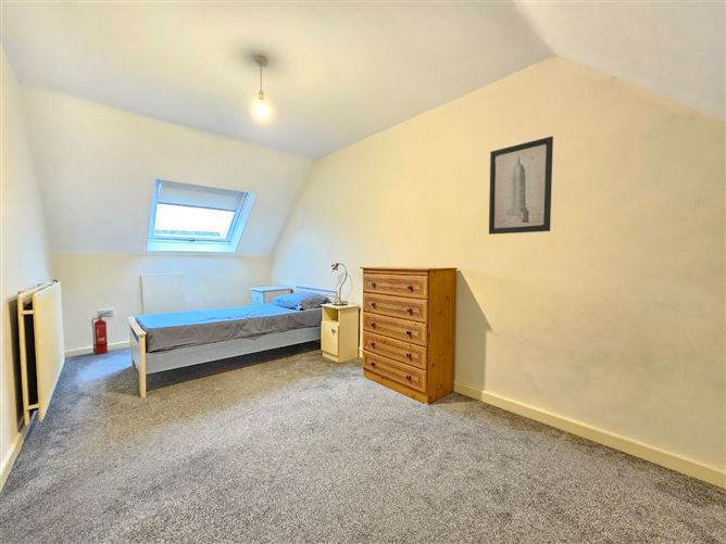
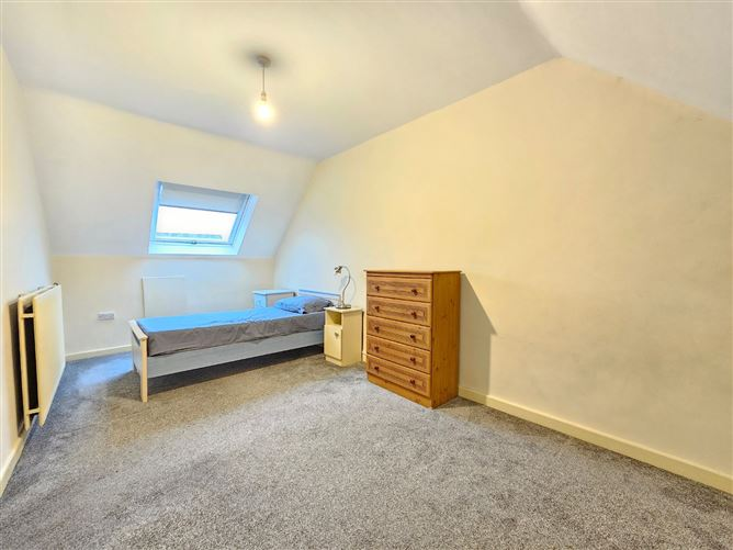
- wall art (518, 189)
- fire extinguisher (102, 332)
